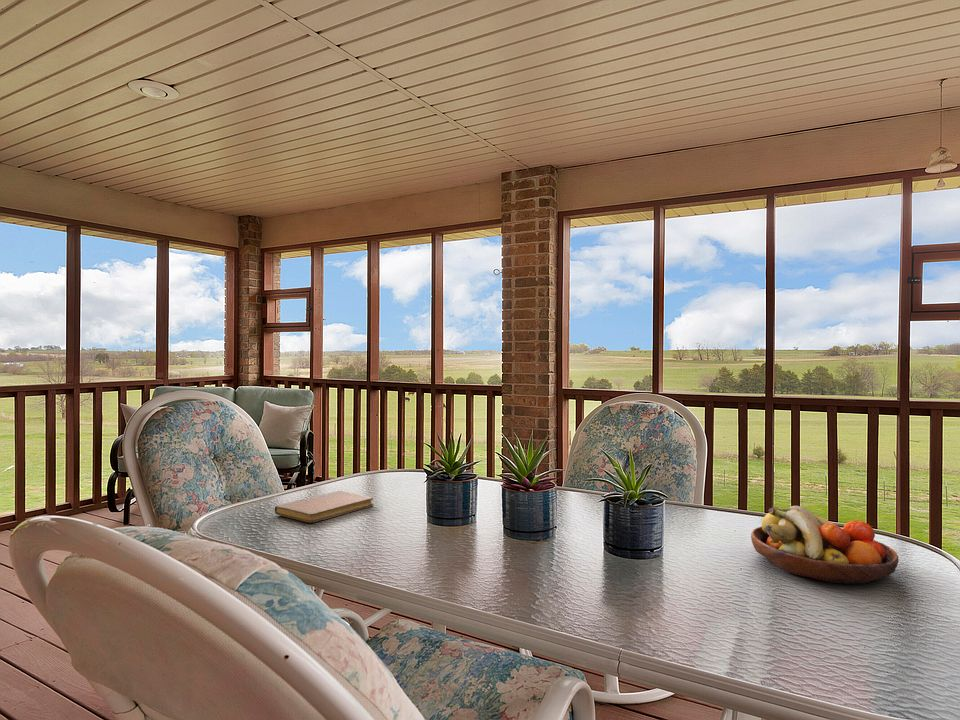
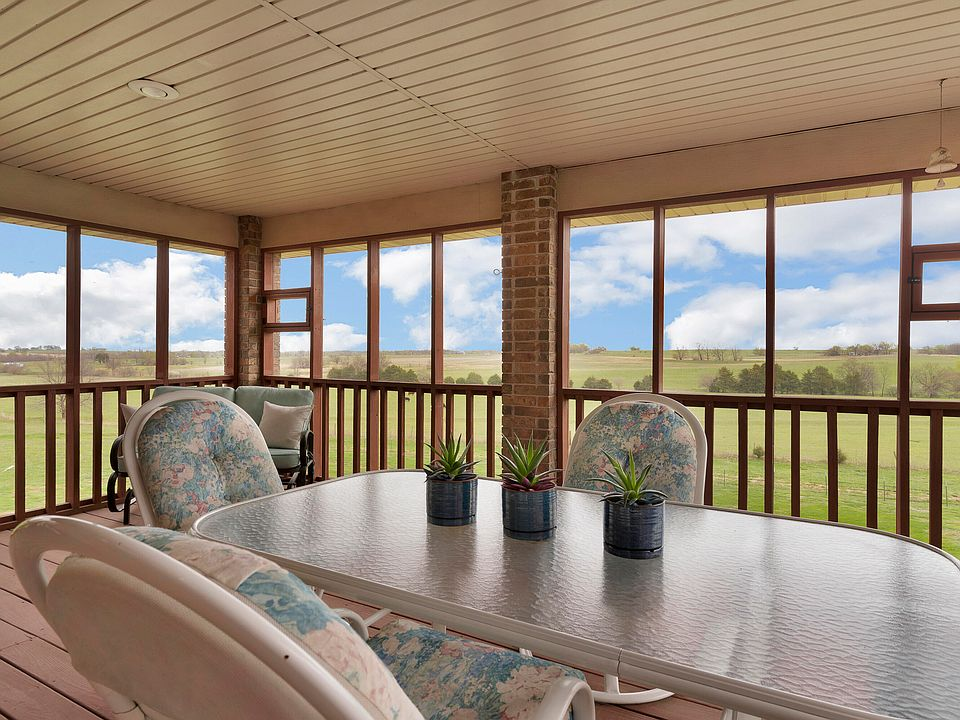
- fruit bowl (820, 538)
- notebook (325, 505)
